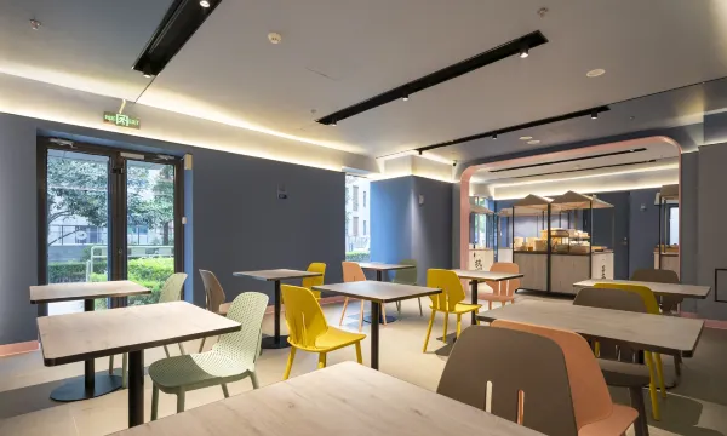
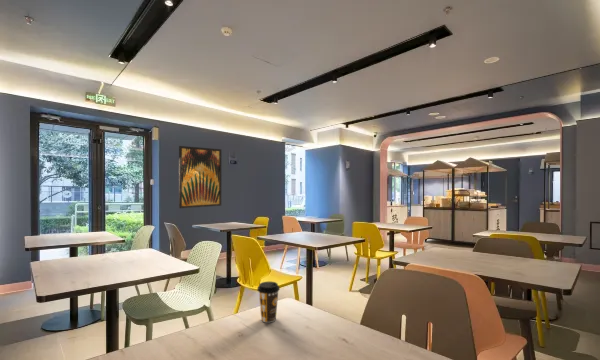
+ wall art (201, 177)
+ coffee cup (268, 301)
